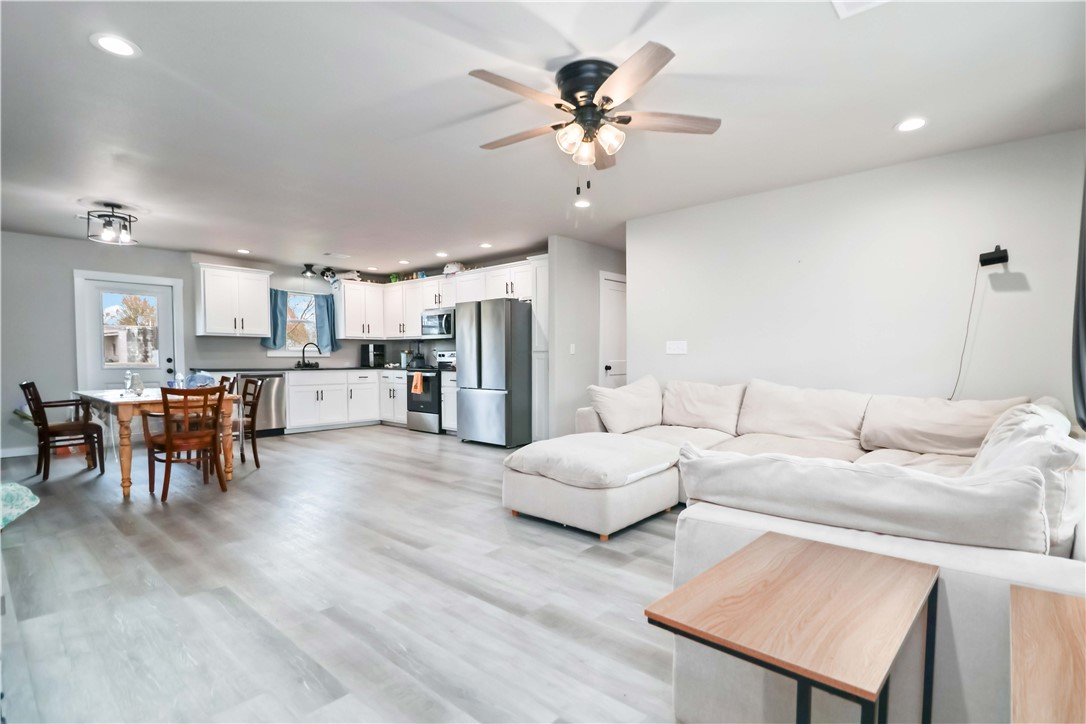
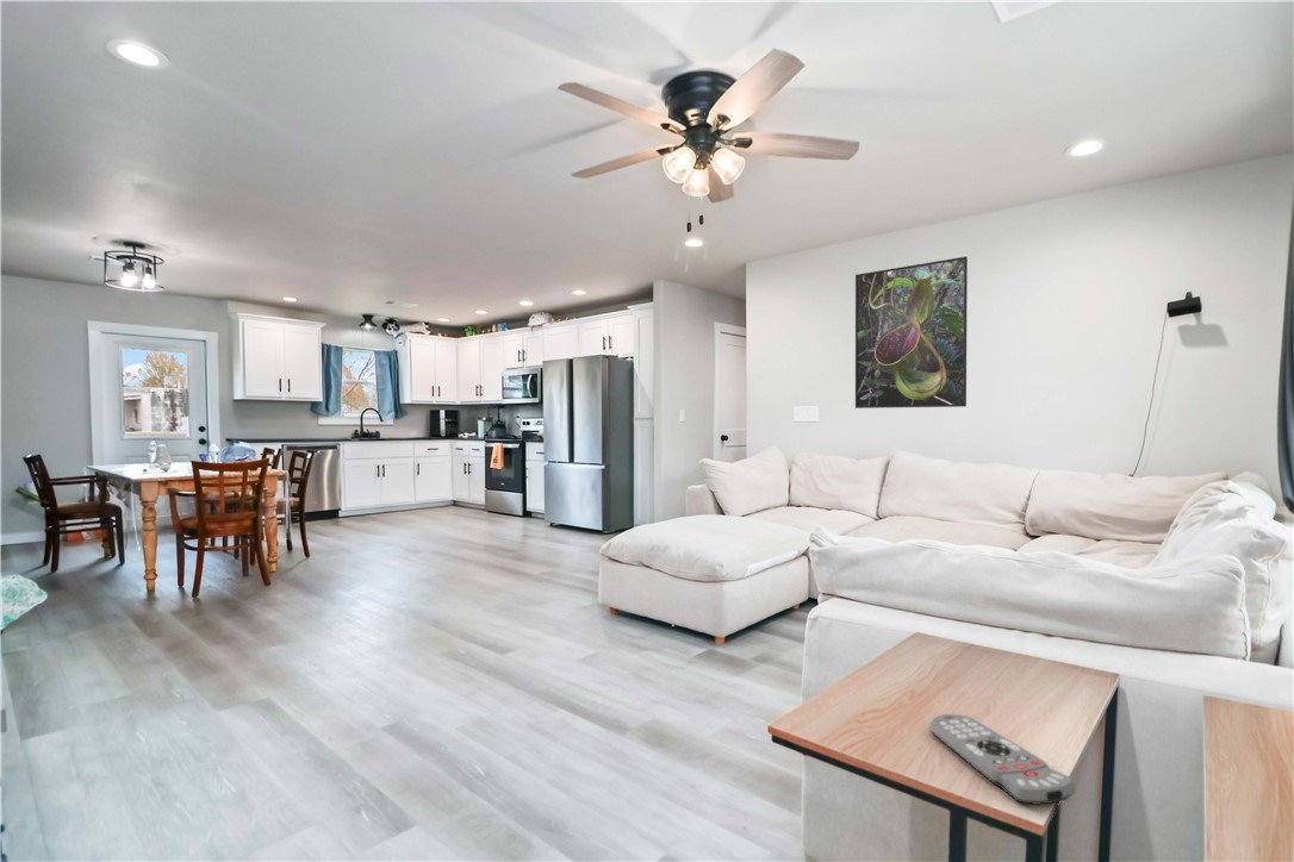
+ remote control (991, 752)
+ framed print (907, 337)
